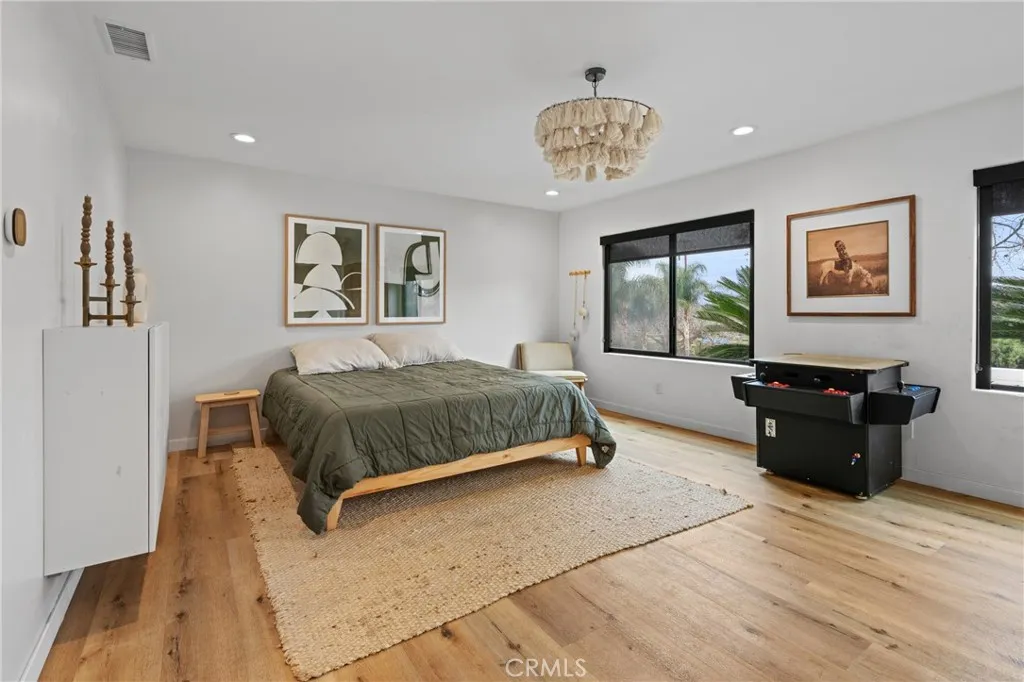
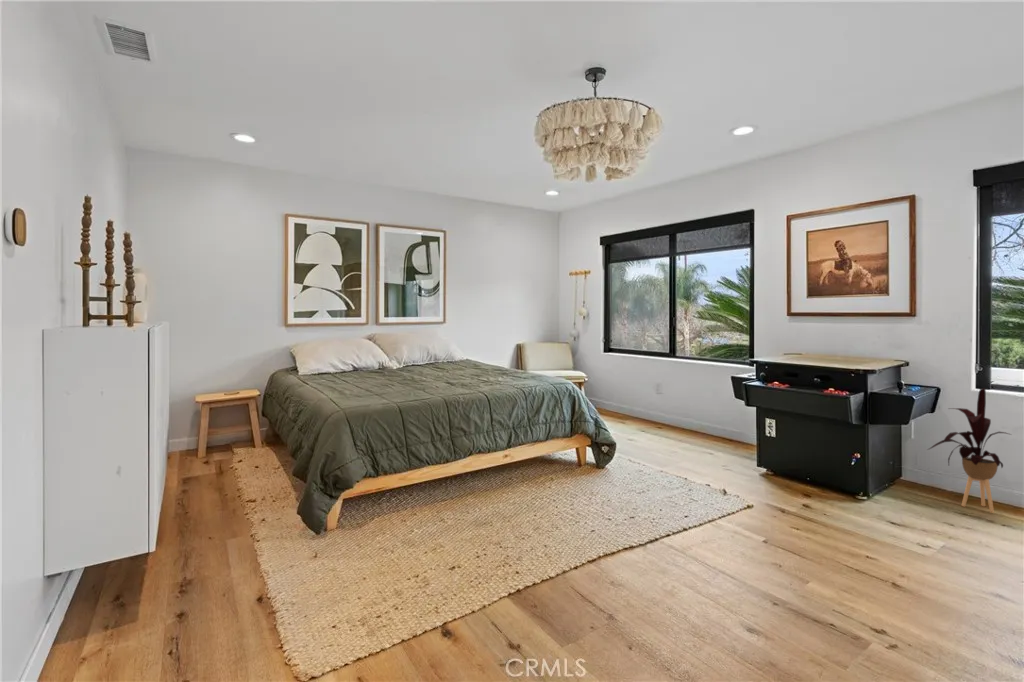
+ house plant (970, 447)
